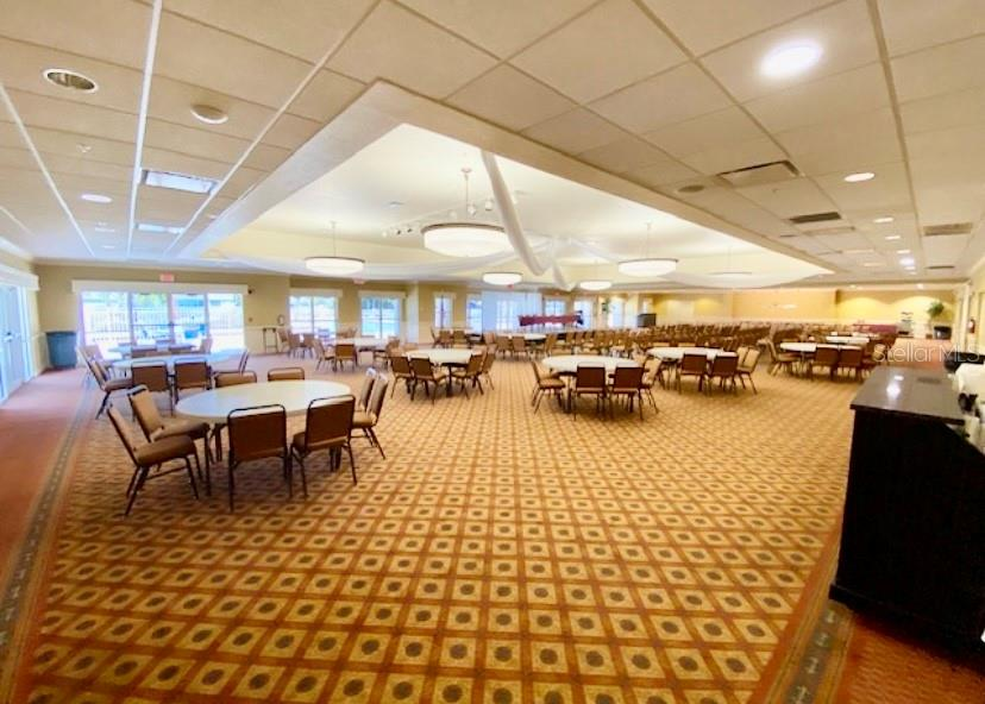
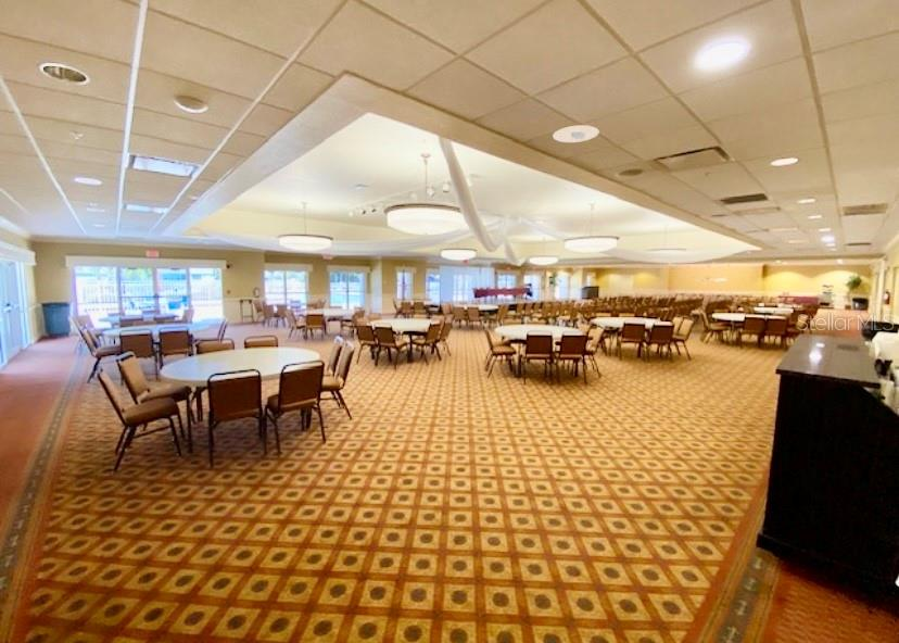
+ recessed light (575, 131)
